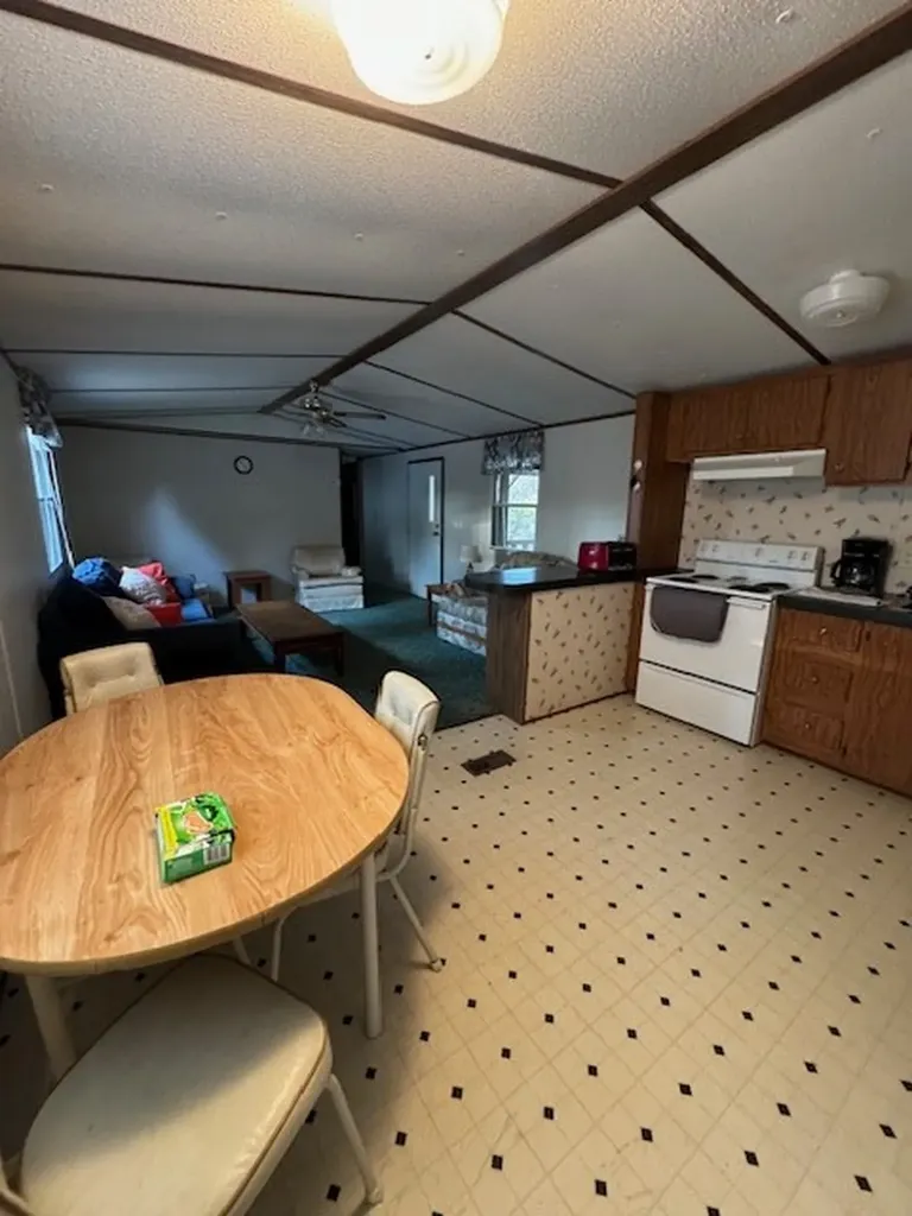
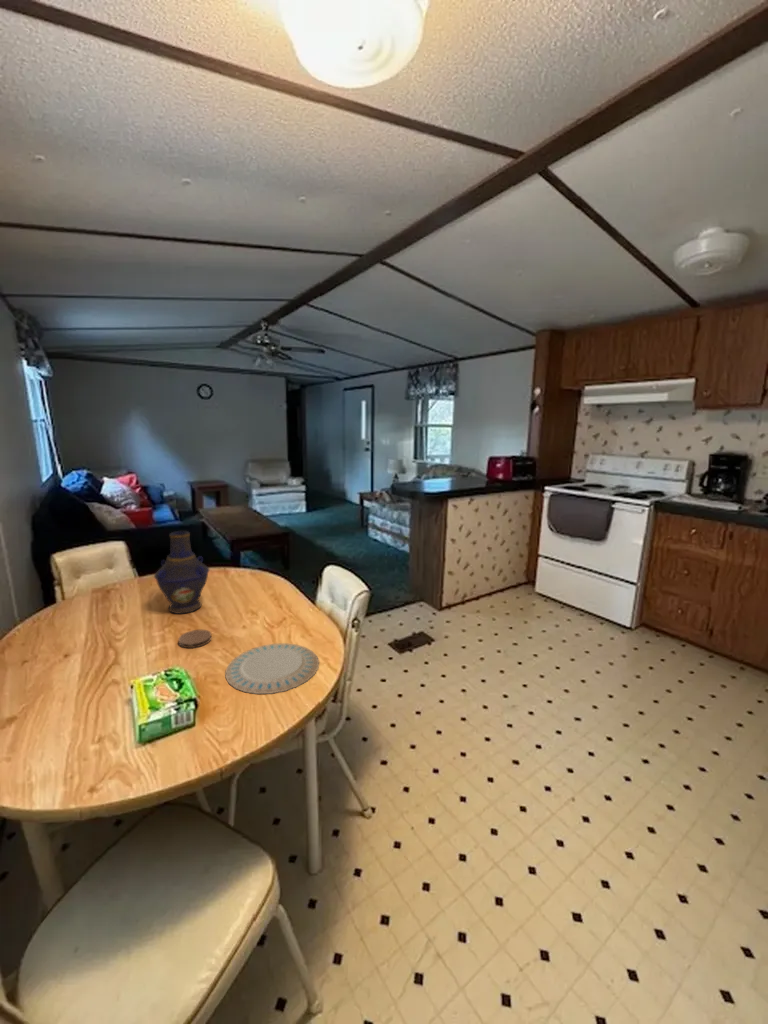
+ vase (182, 571)
+ chinaware (273, 664)
+ coaster (195, 638)
